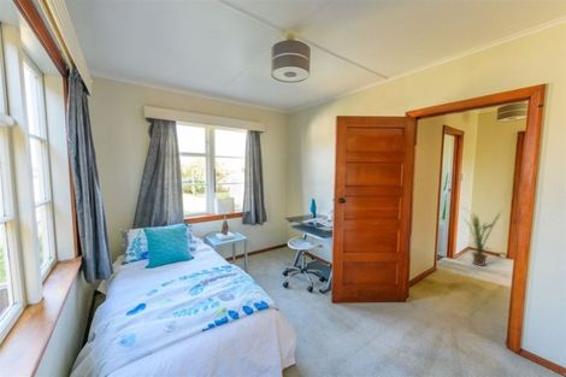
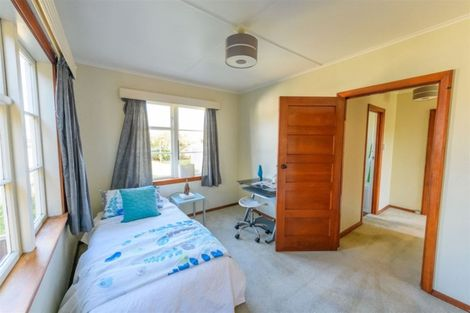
- house plant (476, 236)
